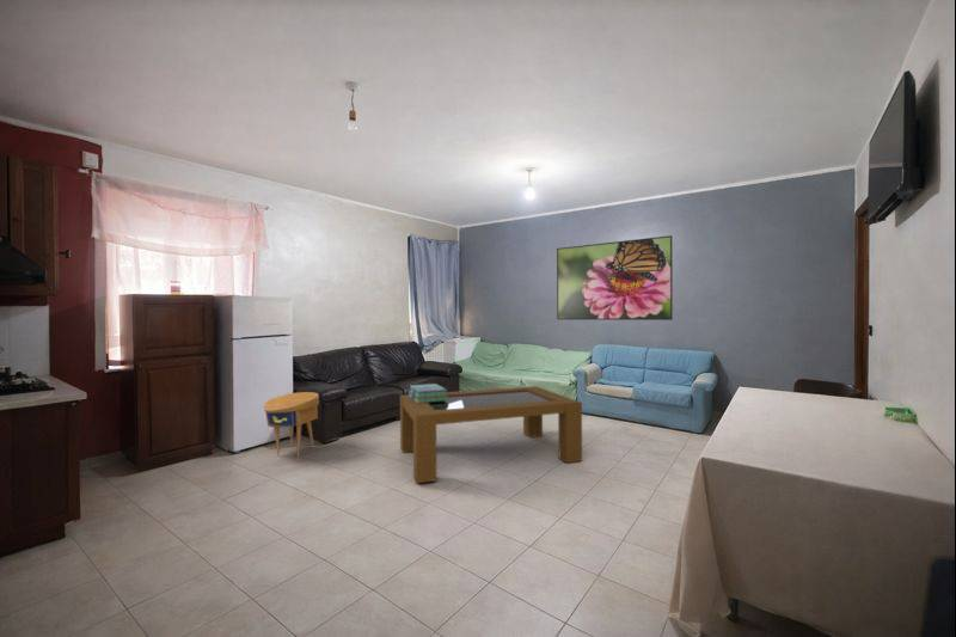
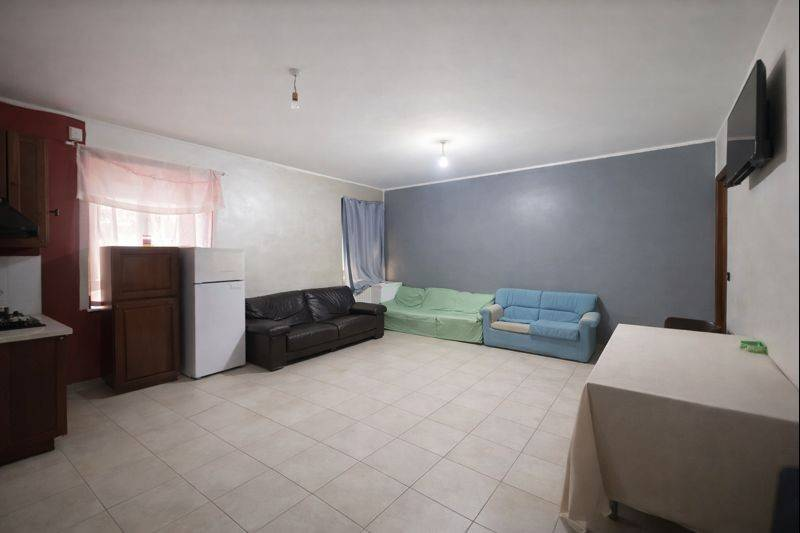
- coffee table (486, 419)
- side table (292, 423)
- stack of books (427, 392)
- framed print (609, 281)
